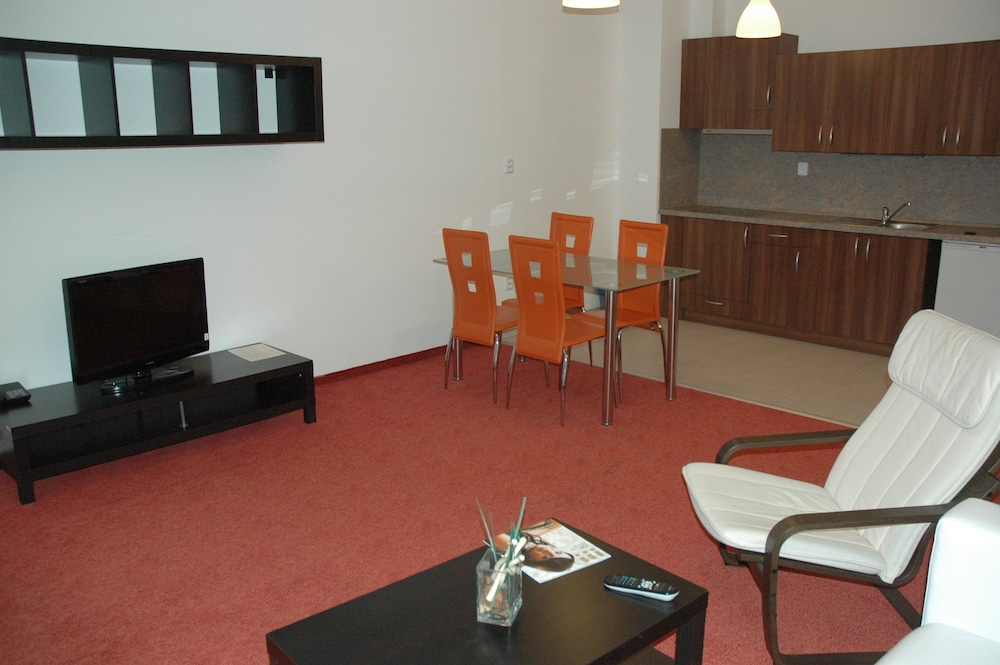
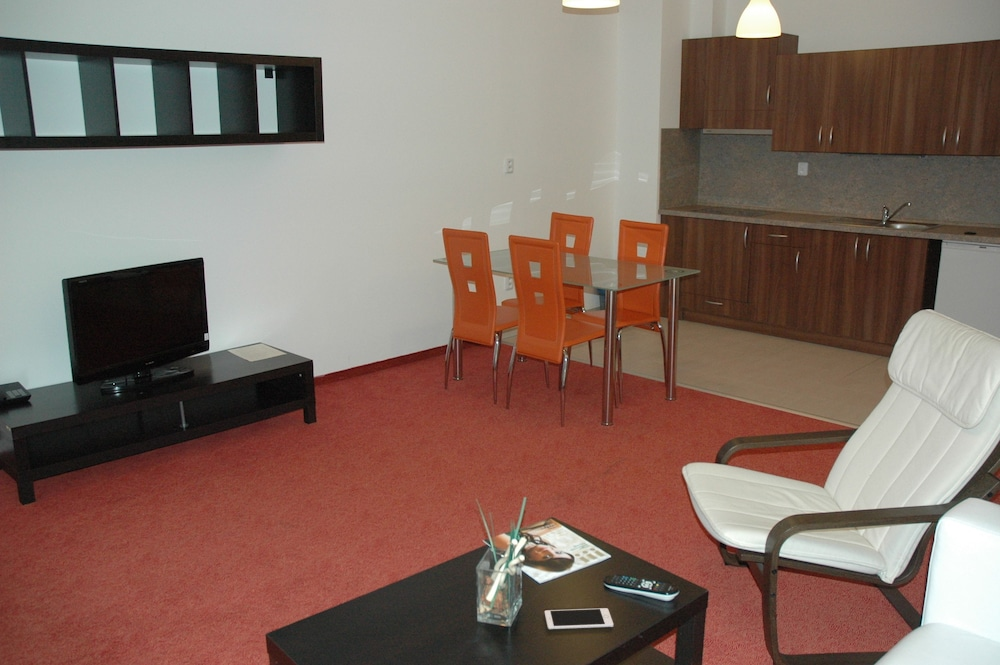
+ cell phone (578, 618)
